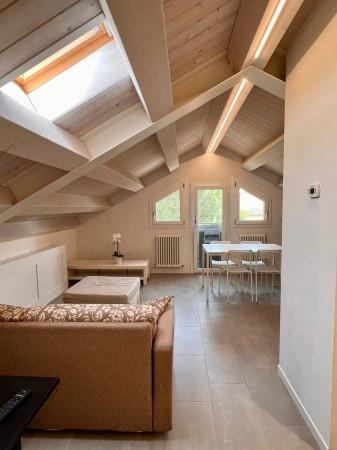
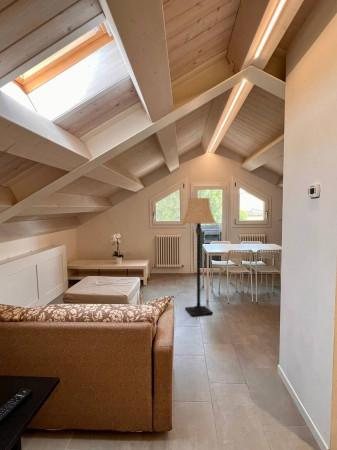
+ lamp (198, 255)
